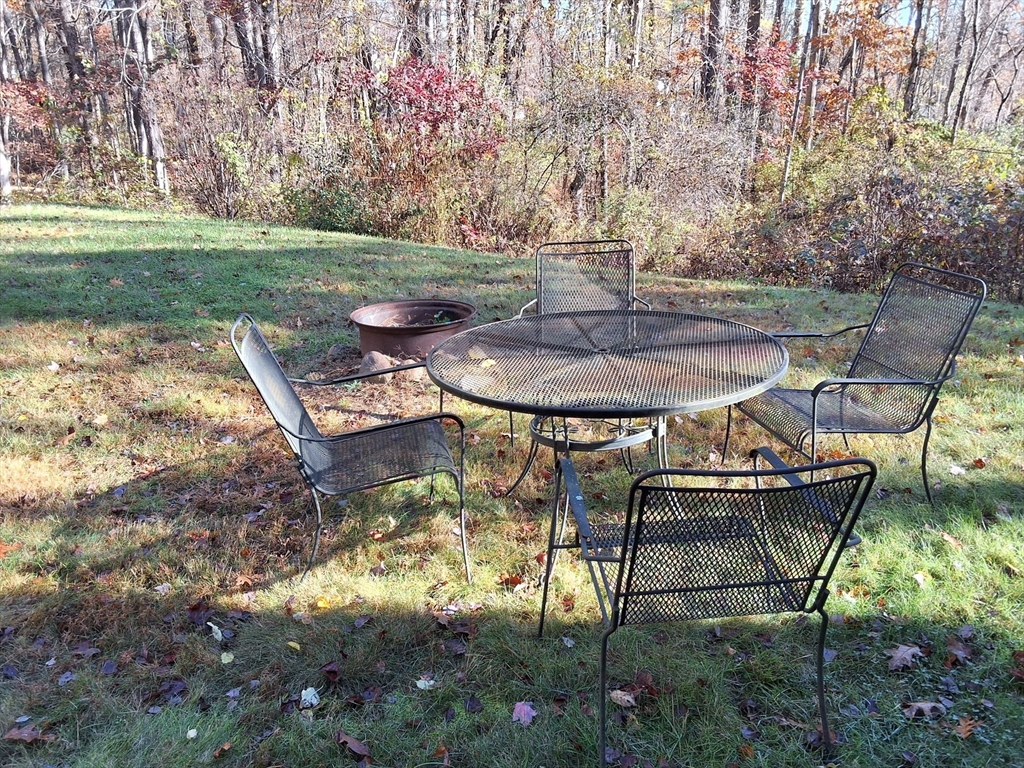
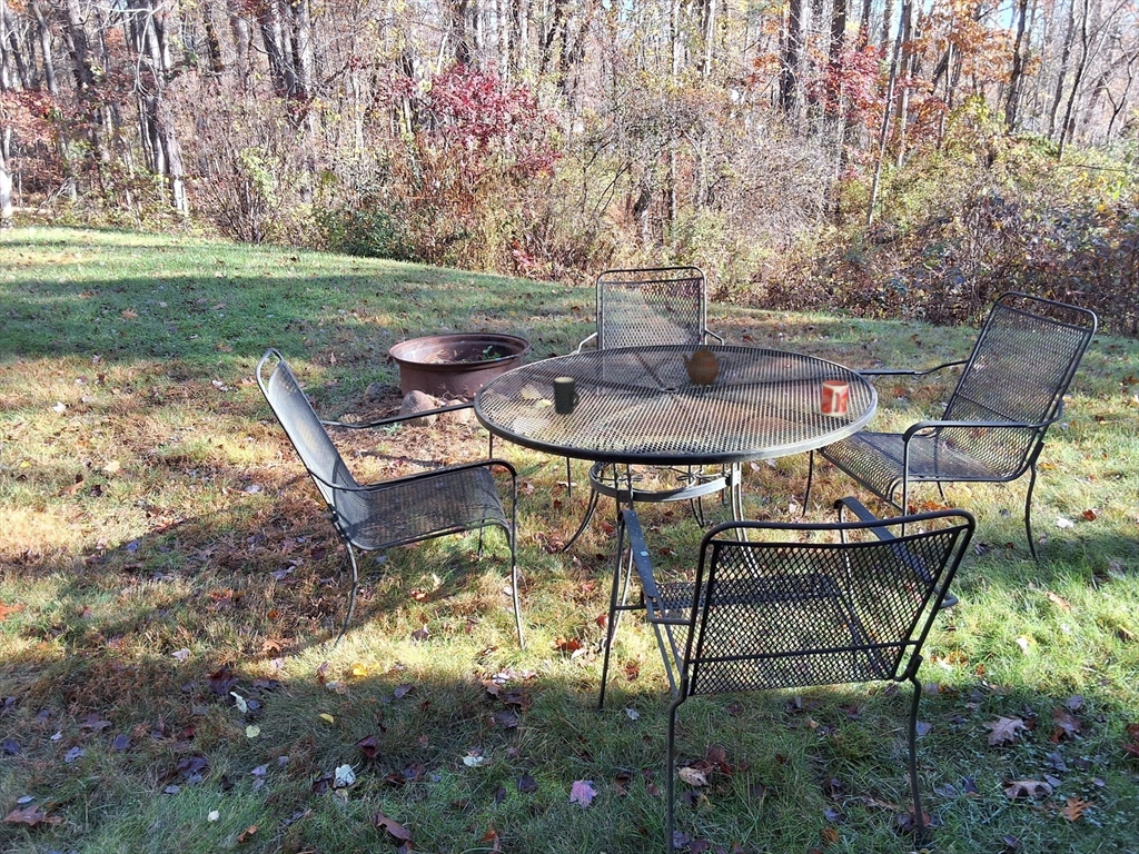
+ teapot (704, 364)
+ mug (567, 396)
+ mug (834, 399)
